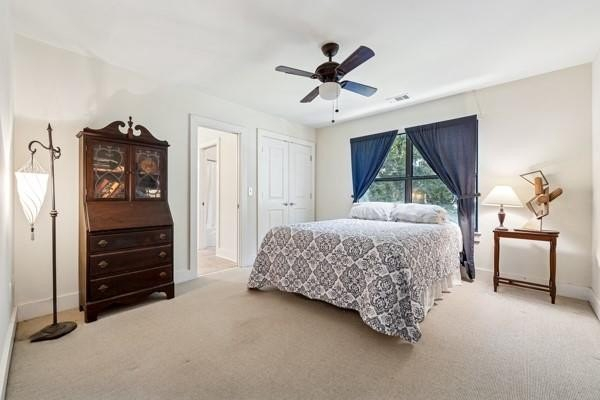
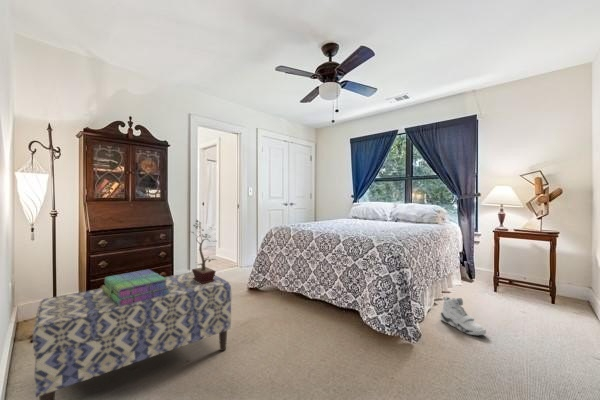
+ sneaker (461, 314)
+ stack of books (135, 285)
+ potted plant (201, 248)
+ bench (144, 326)
